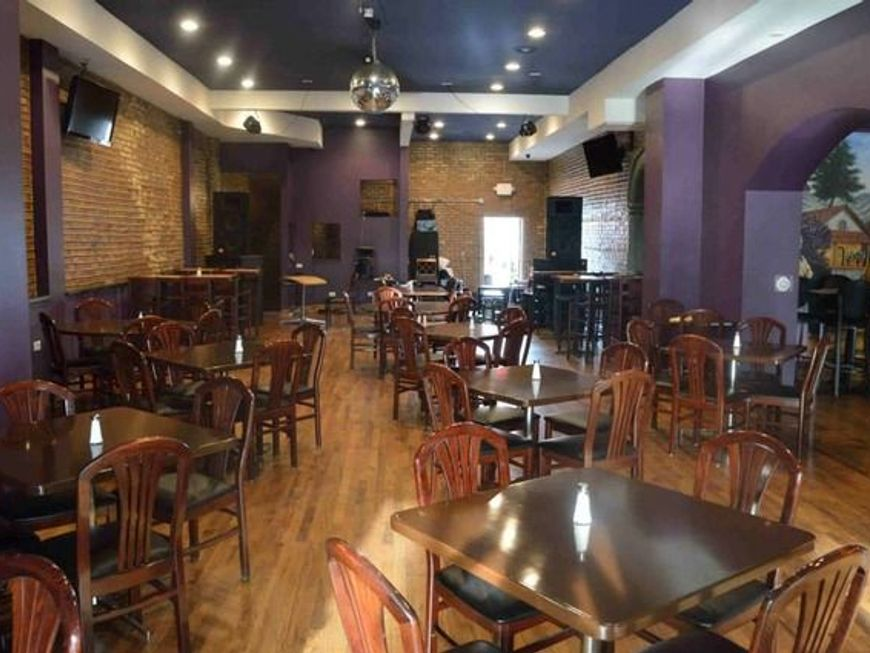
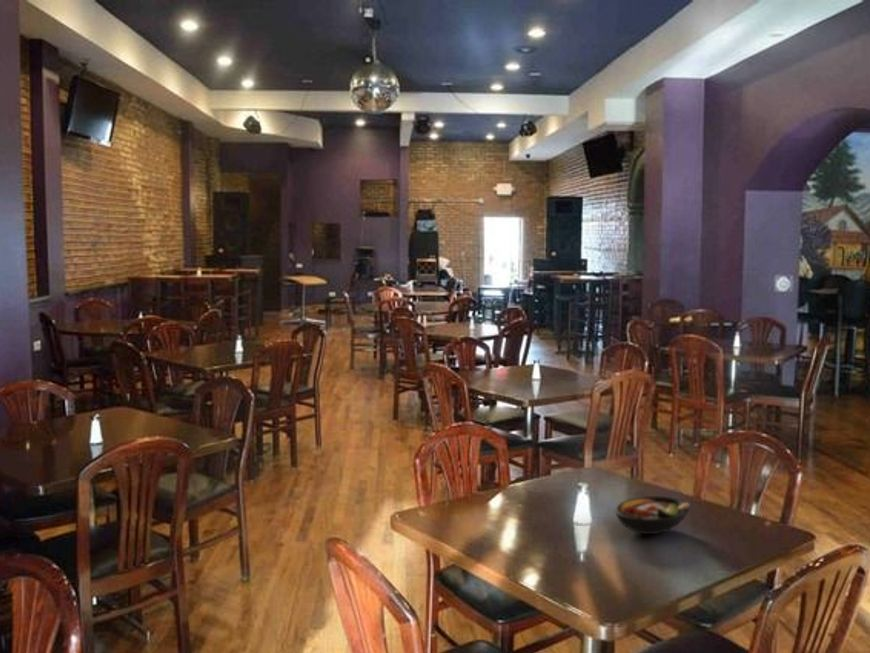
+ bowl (652, 515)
